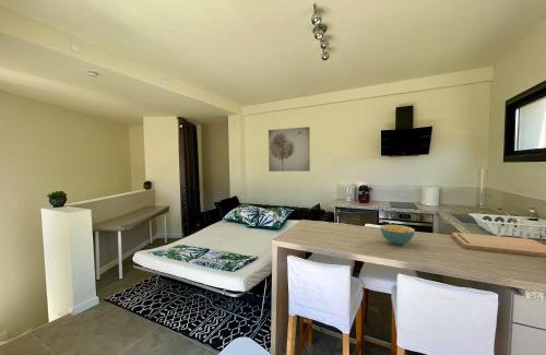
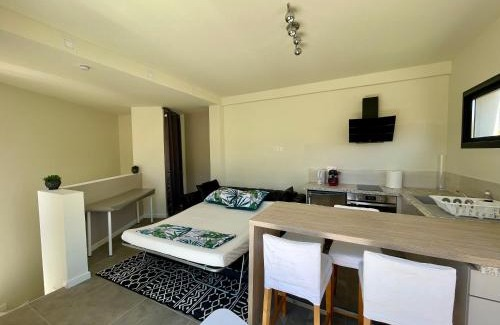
- cereal bowl (396, 235)
- cutting board (499, 242)
- wall art (288, 150)
